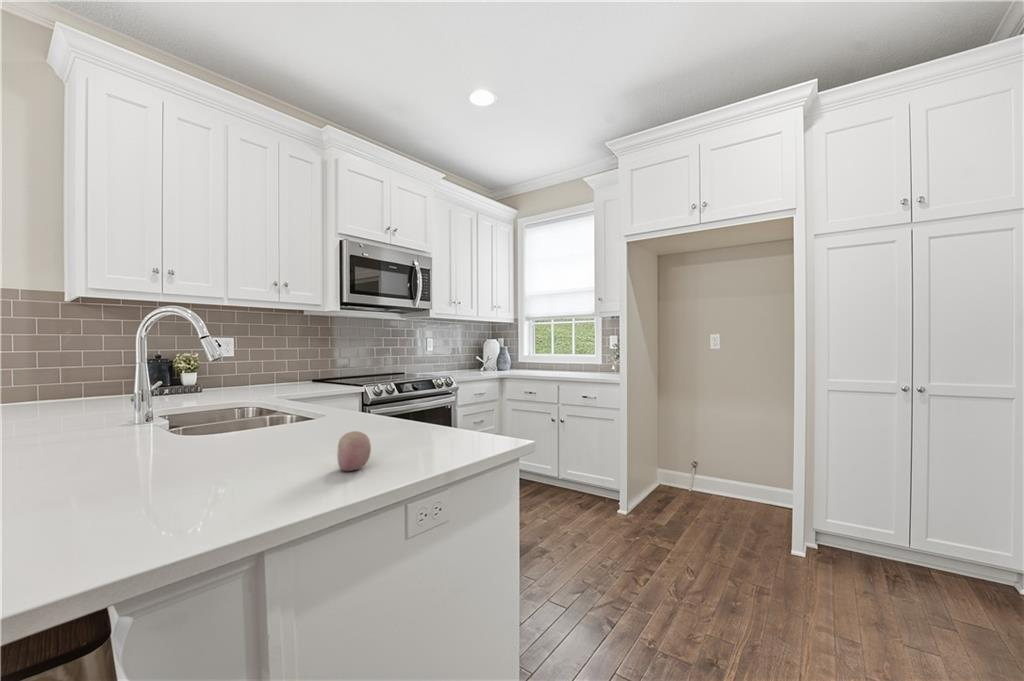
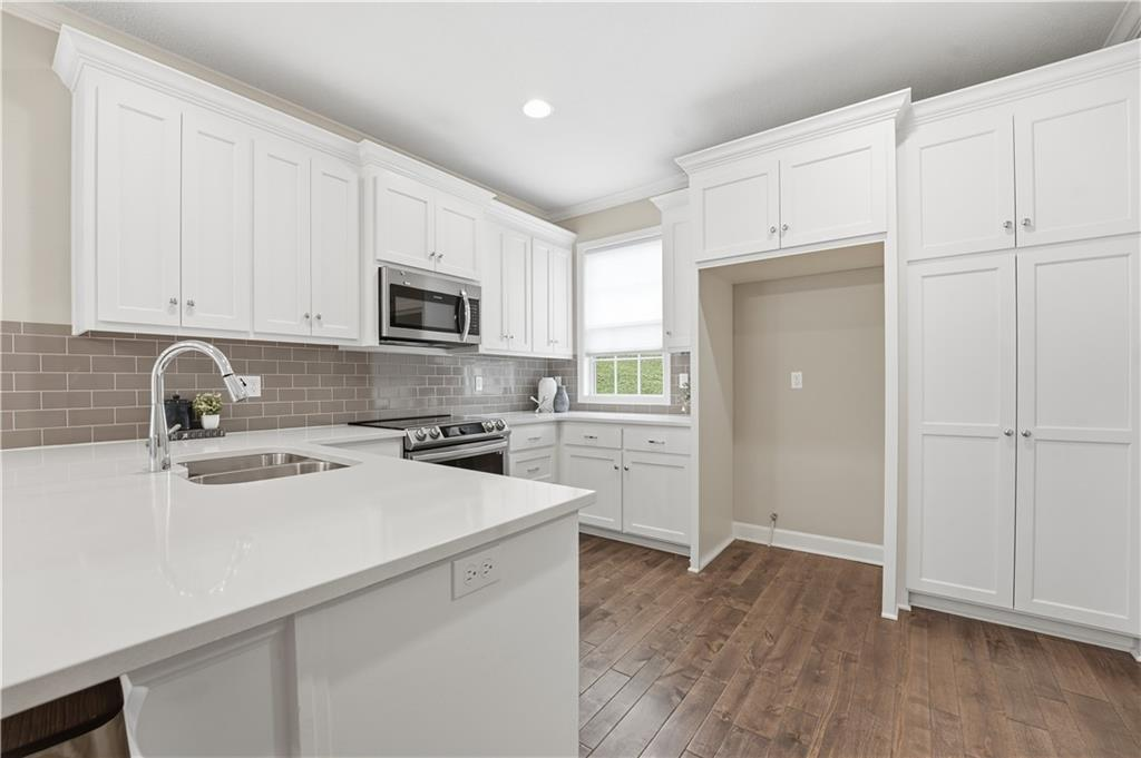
- fruit (353, 449)
